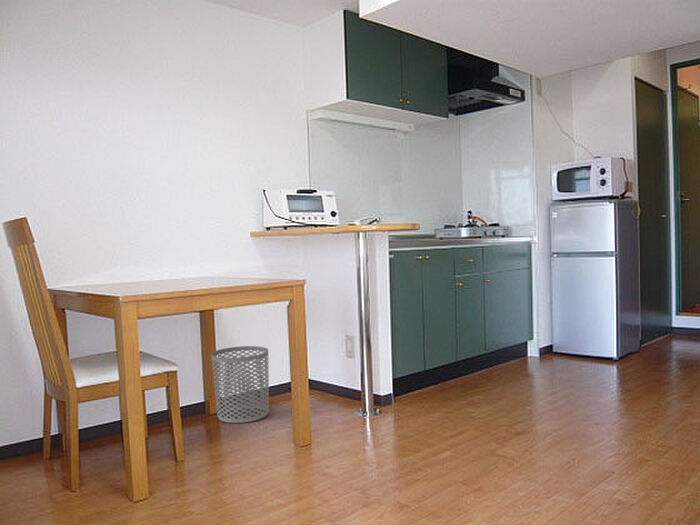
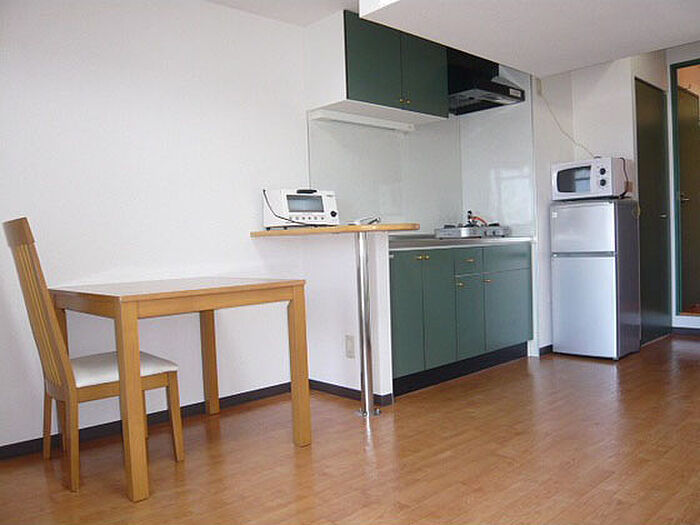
- waste bin (241, 383)
